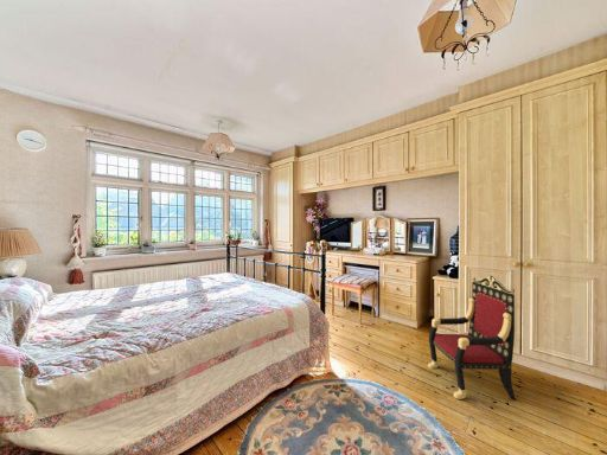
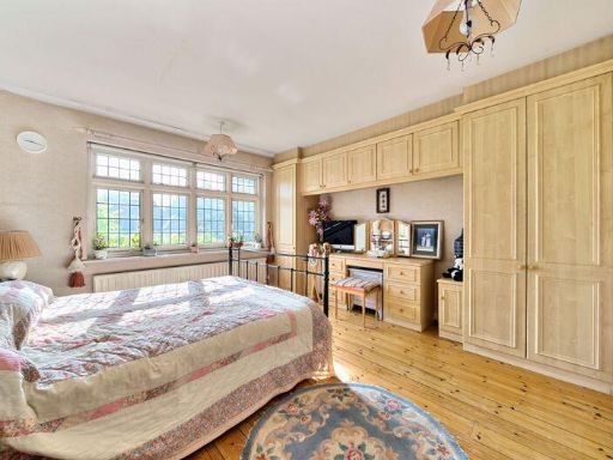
- armchair (468, 329)
